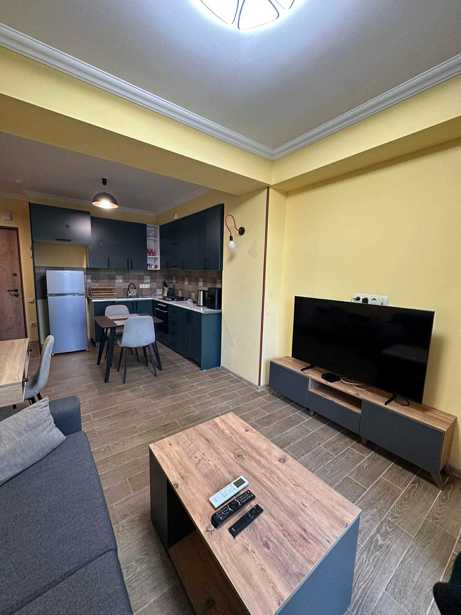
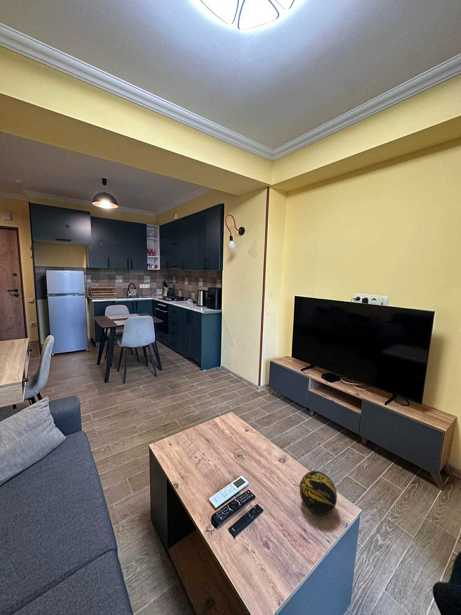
+ decorative orb (317, 492)
